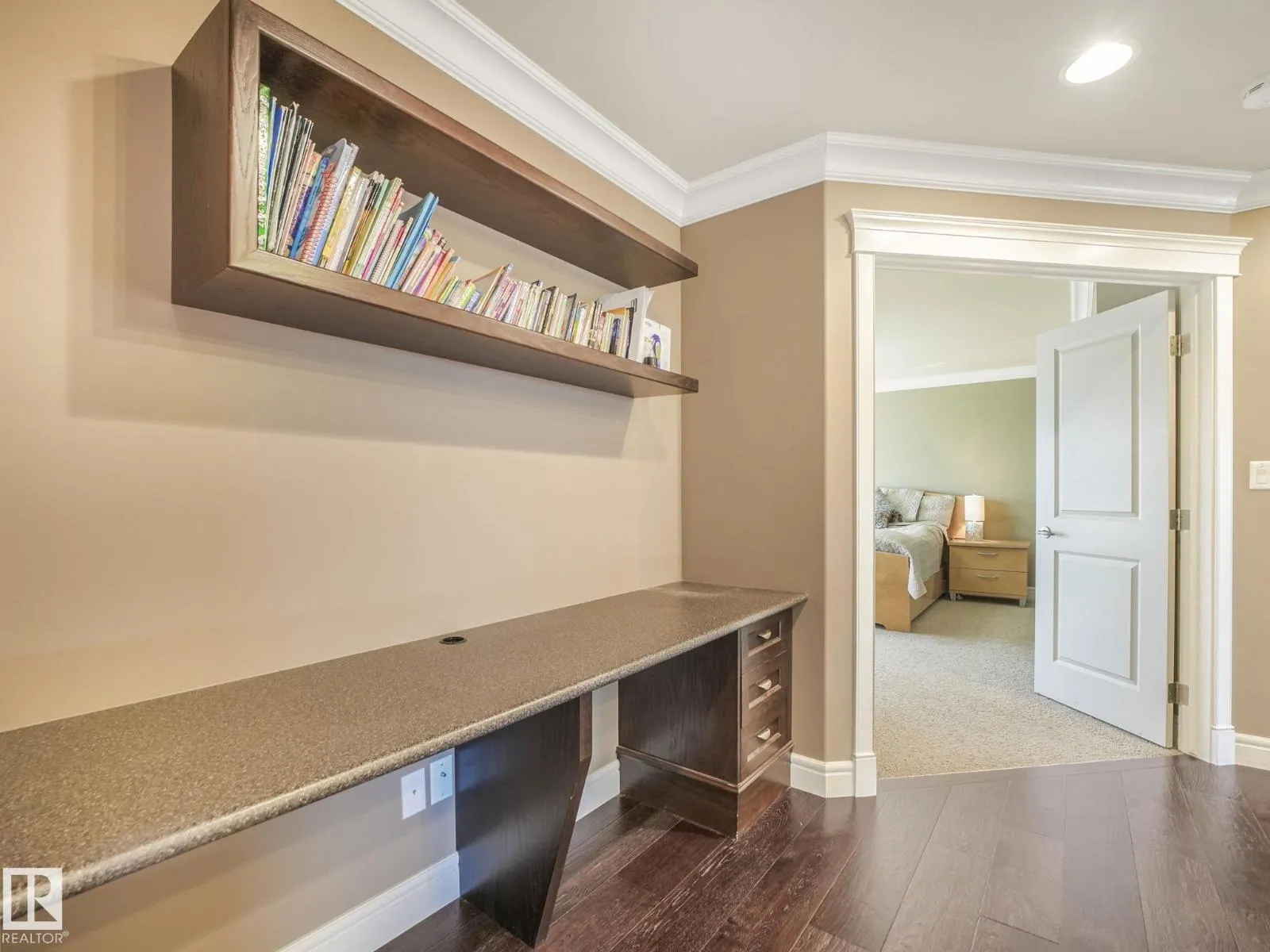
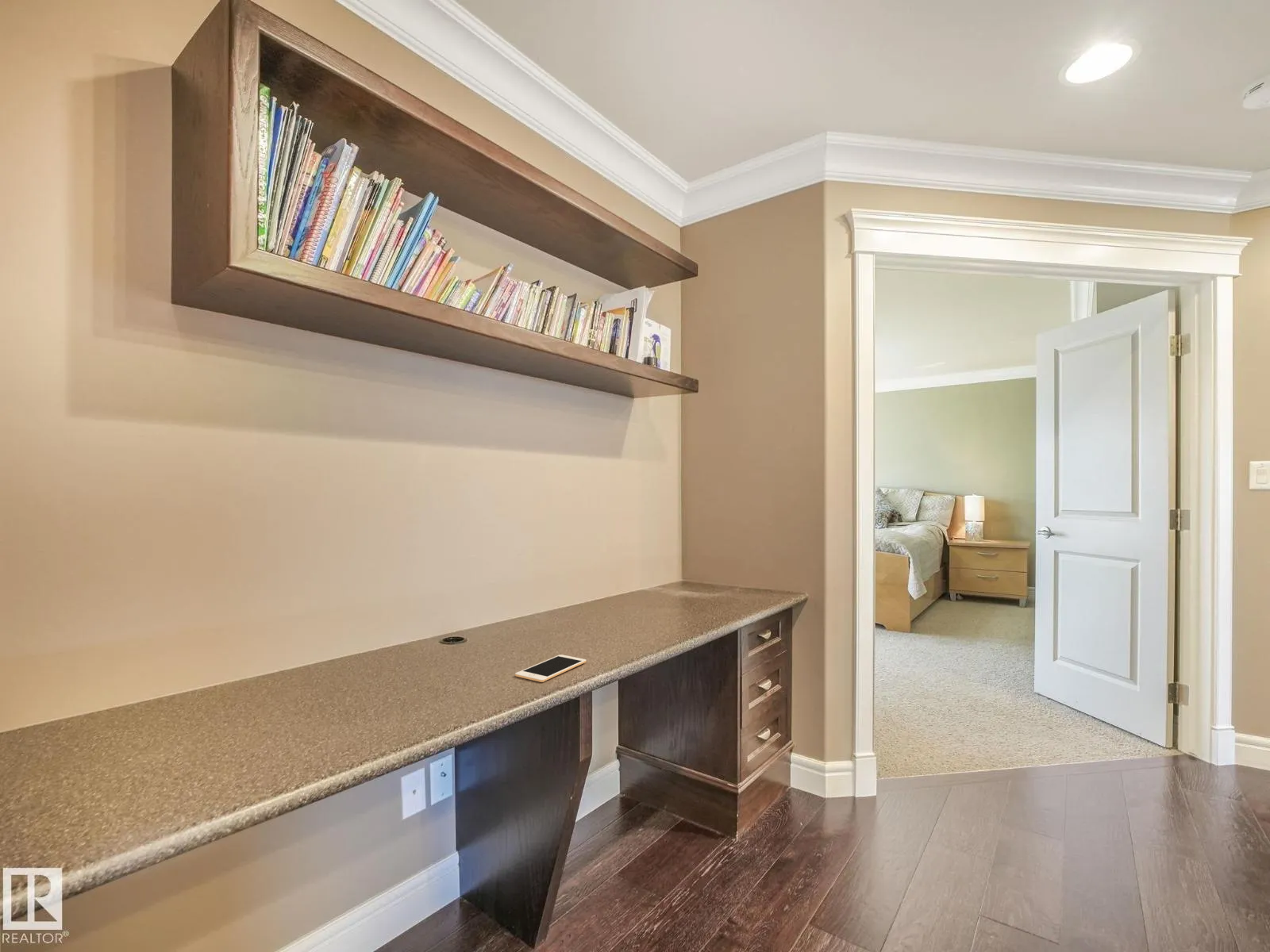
+ cell phone (552, 667)
